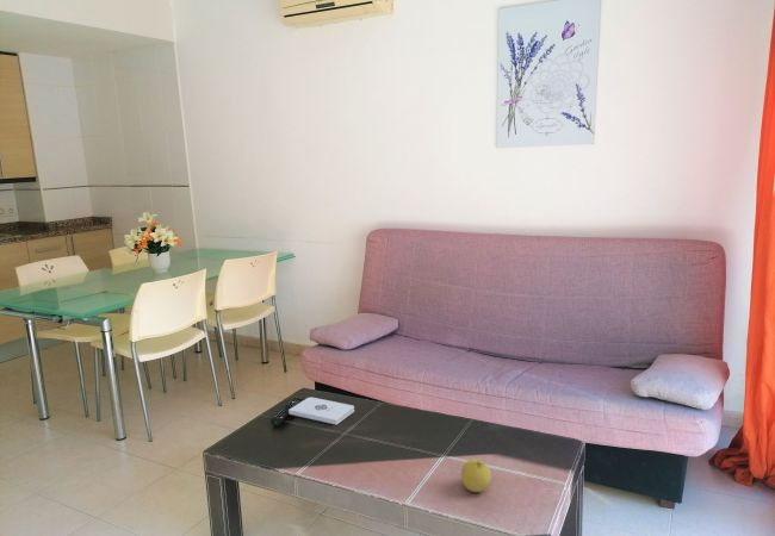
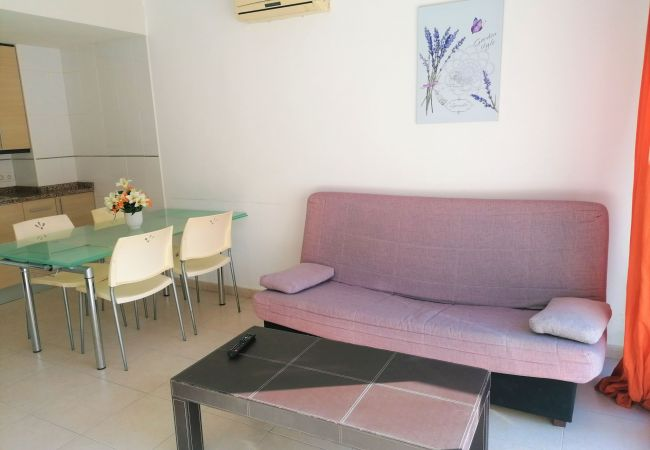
- notepad (322, 410)
- apple (476, 475)
